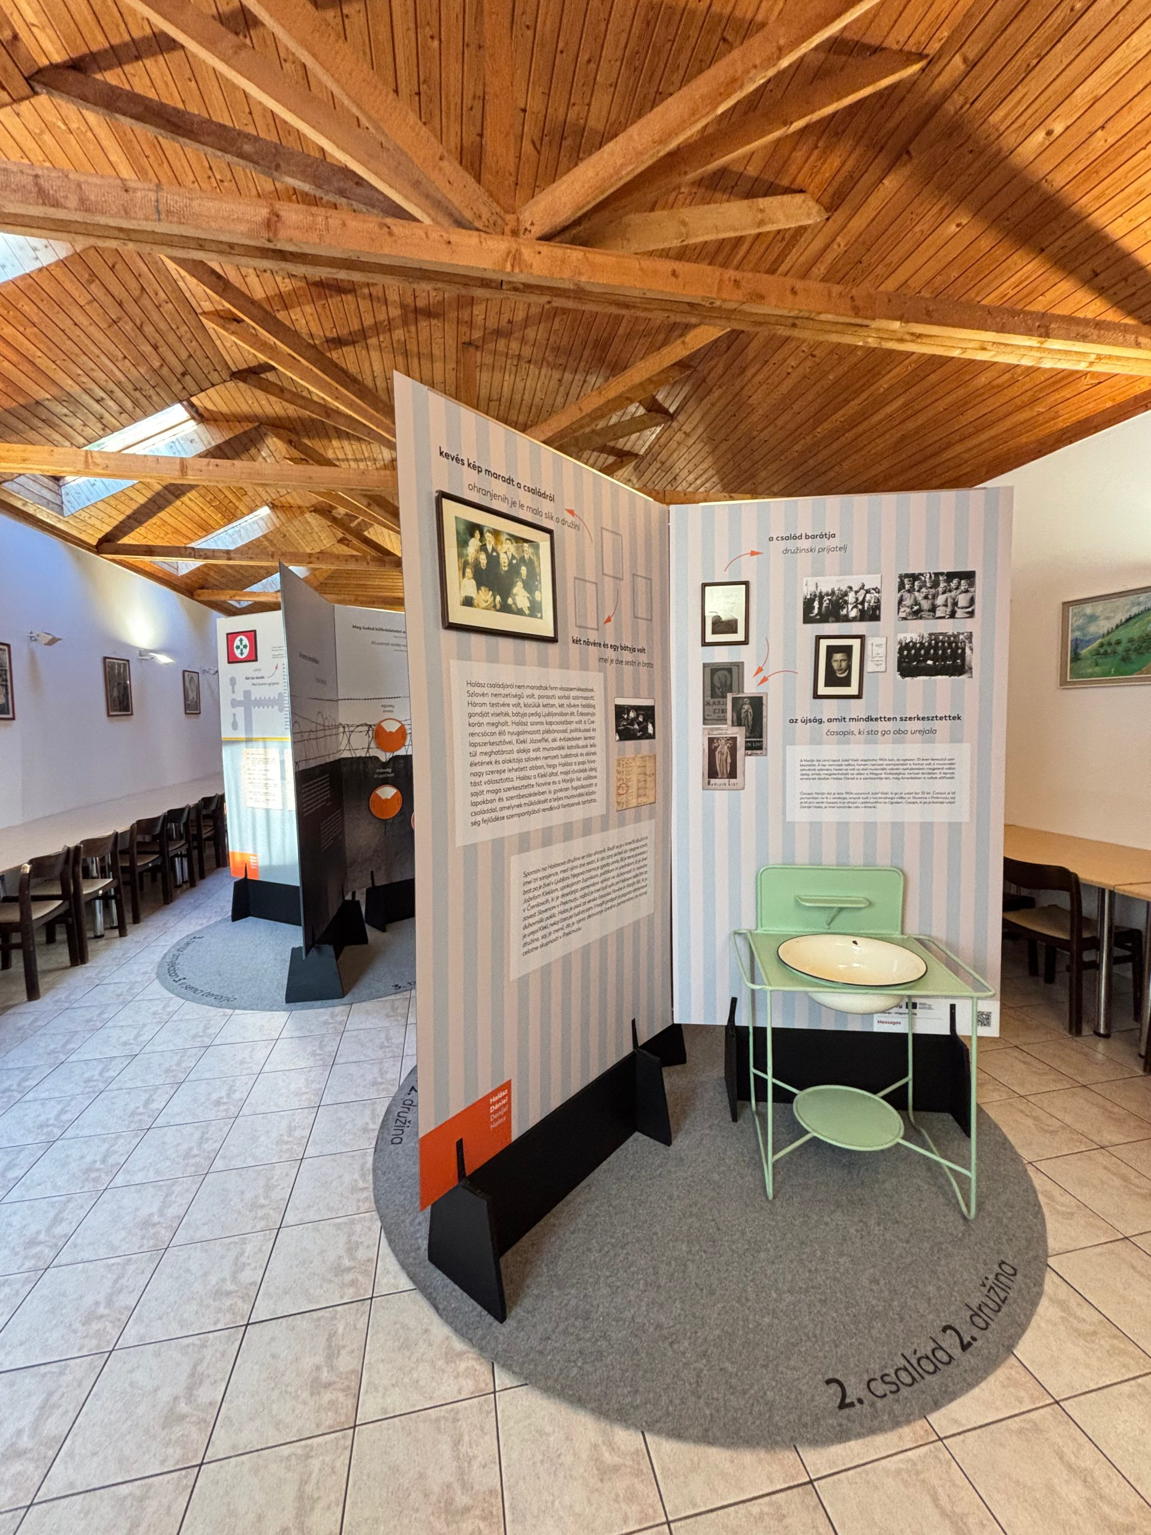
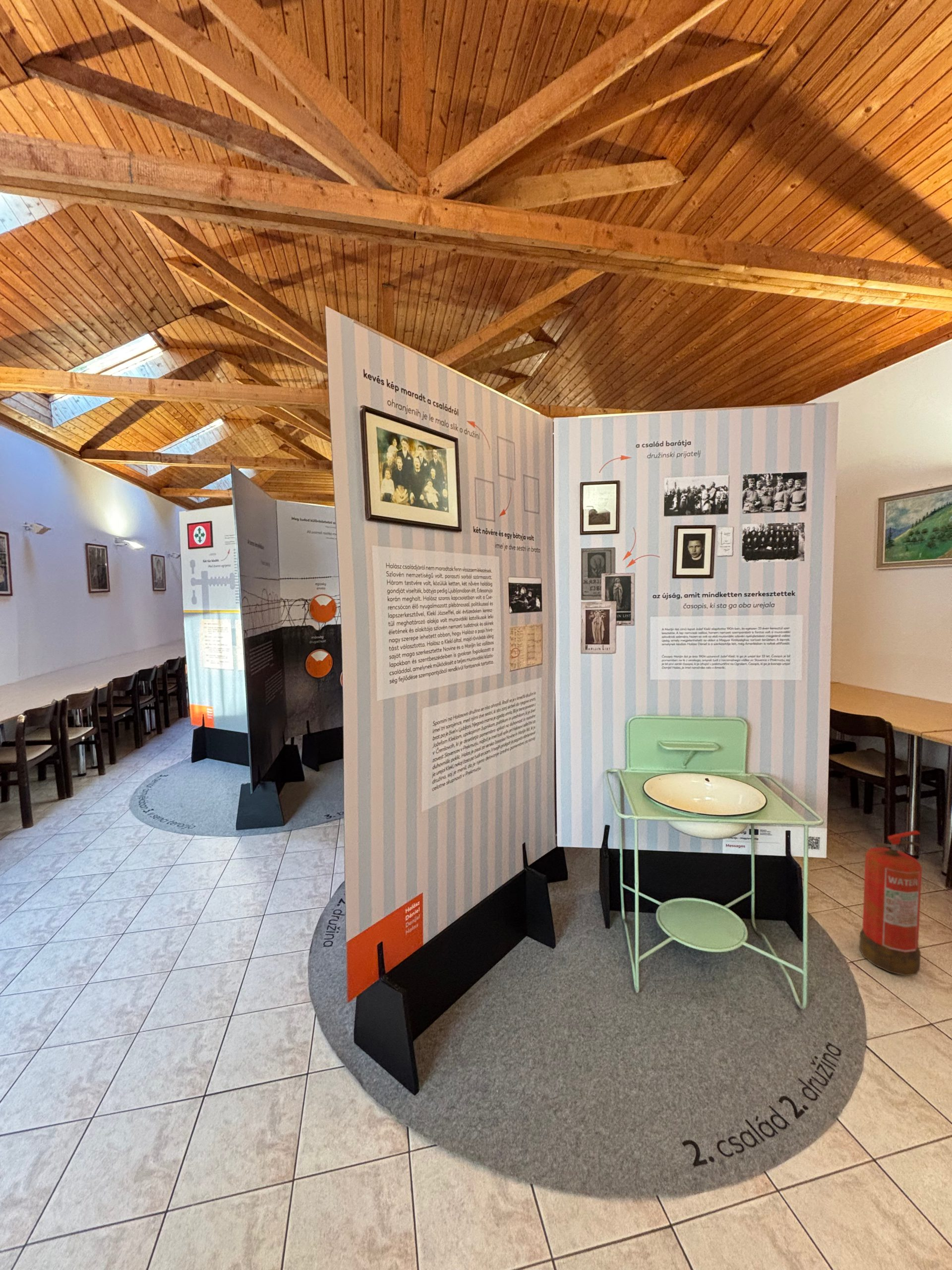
+ fire extinguisher (891, 895)
